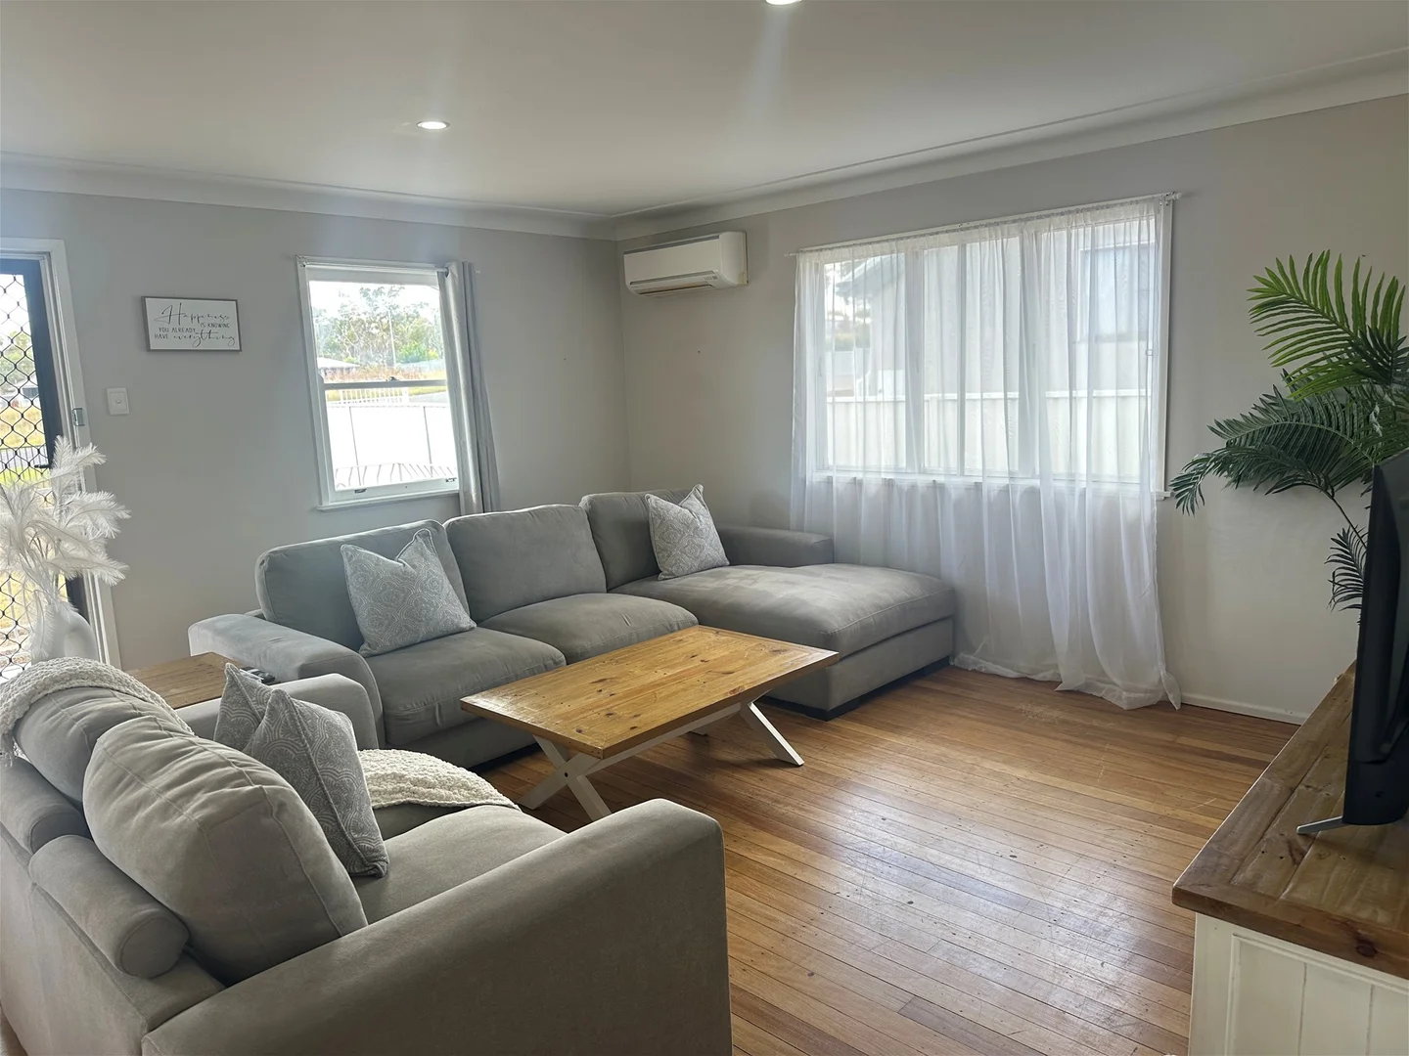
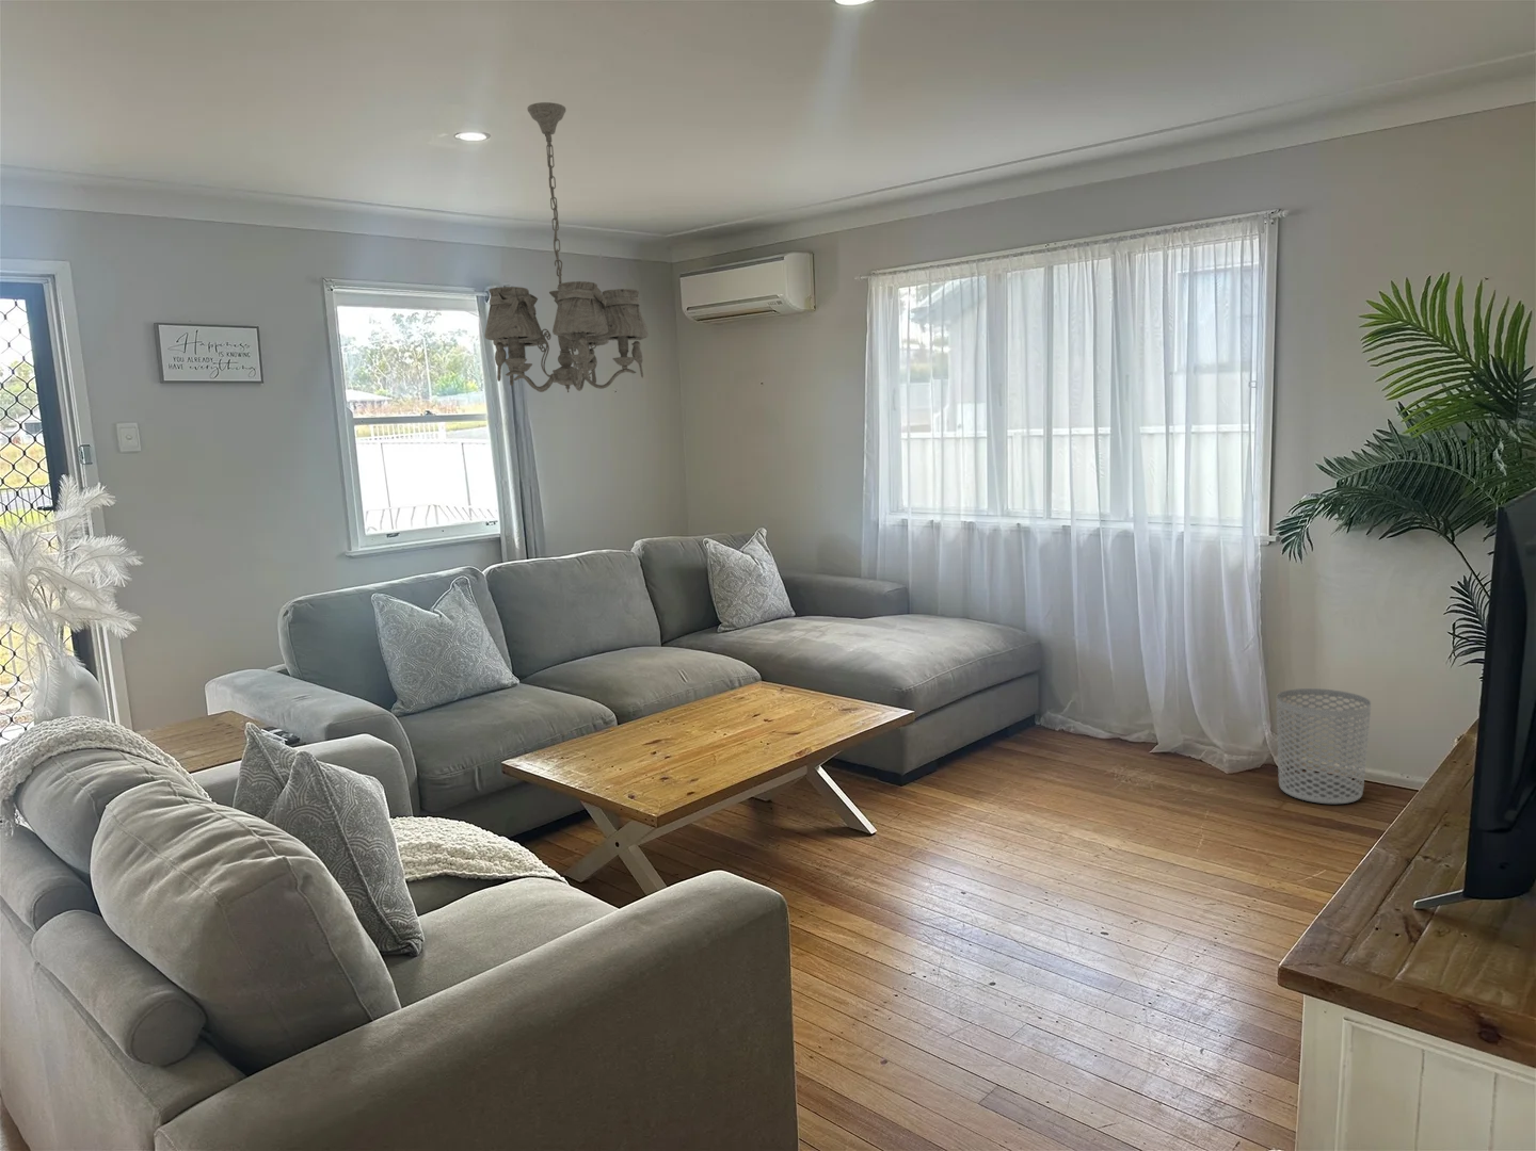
+ chandelier (559, 250)
+ waste bin (1321, 745)
